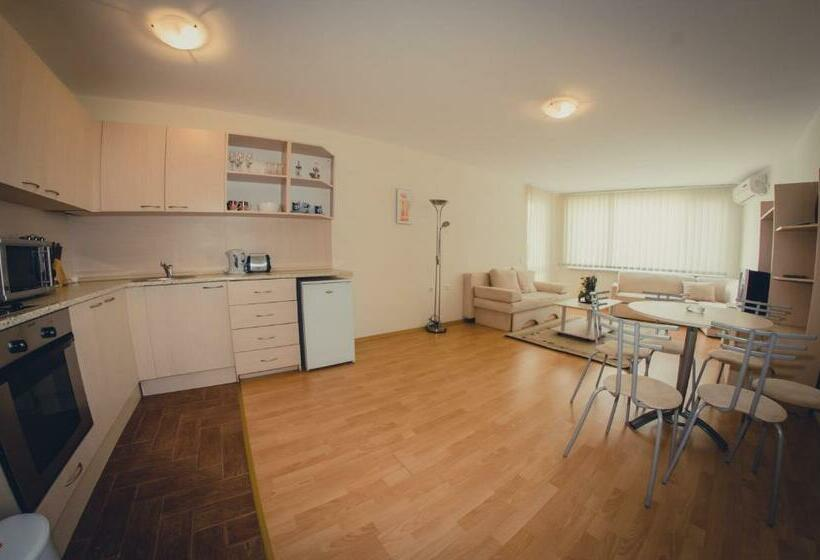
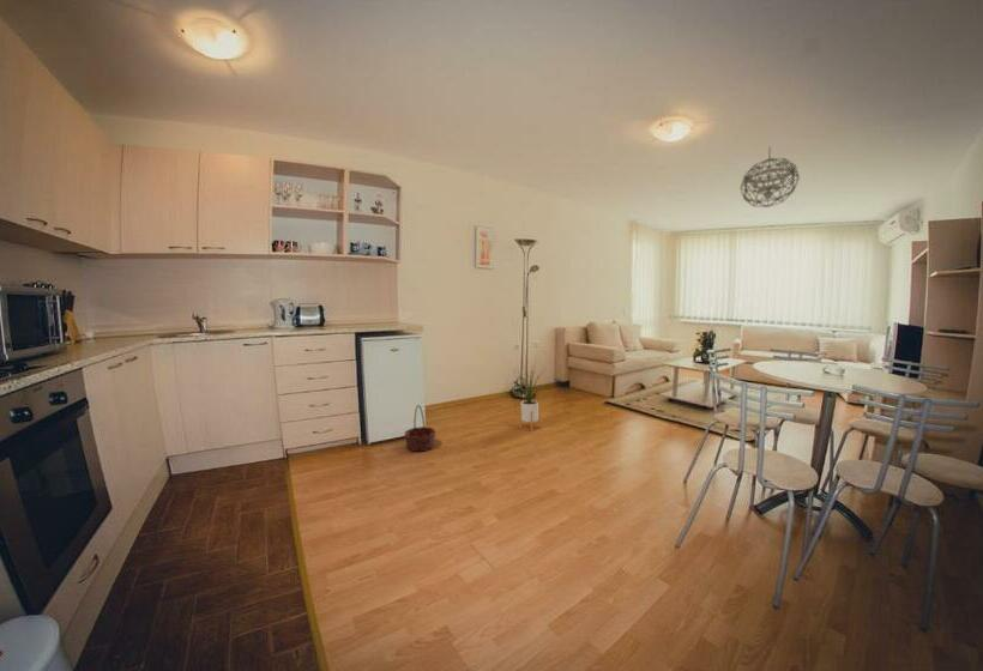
+ house plant (529, 394)
+ pendant light (768, 176)
+ basket (421, 427)
